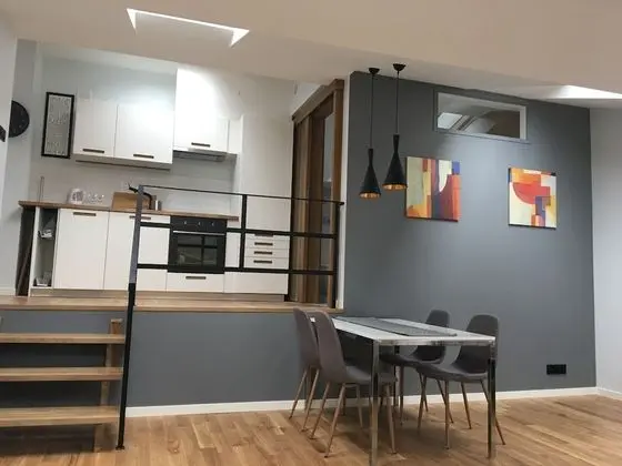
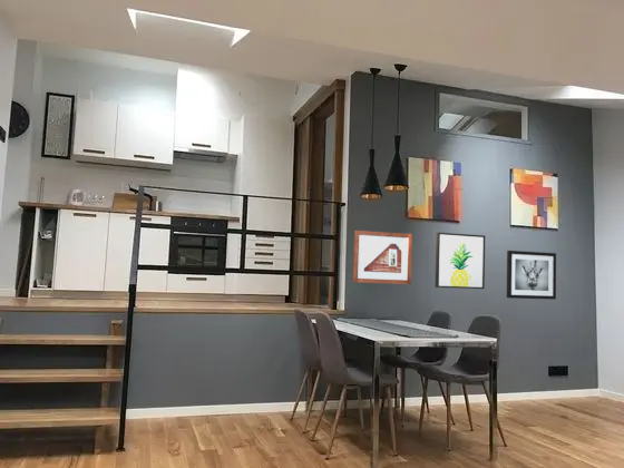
+ picture frame (382, 257)
+ wall art (460, 261)
+ wall art (532, 274)
